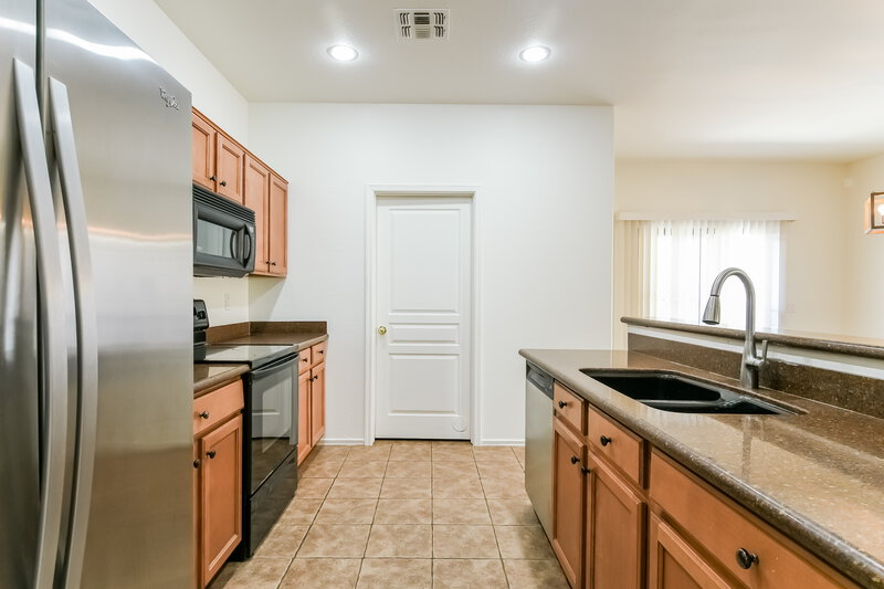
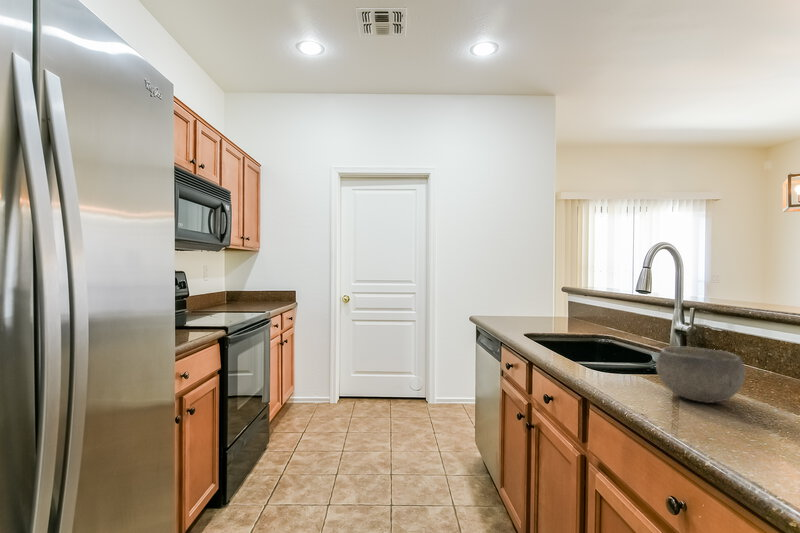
+ bowl (698, 375)
